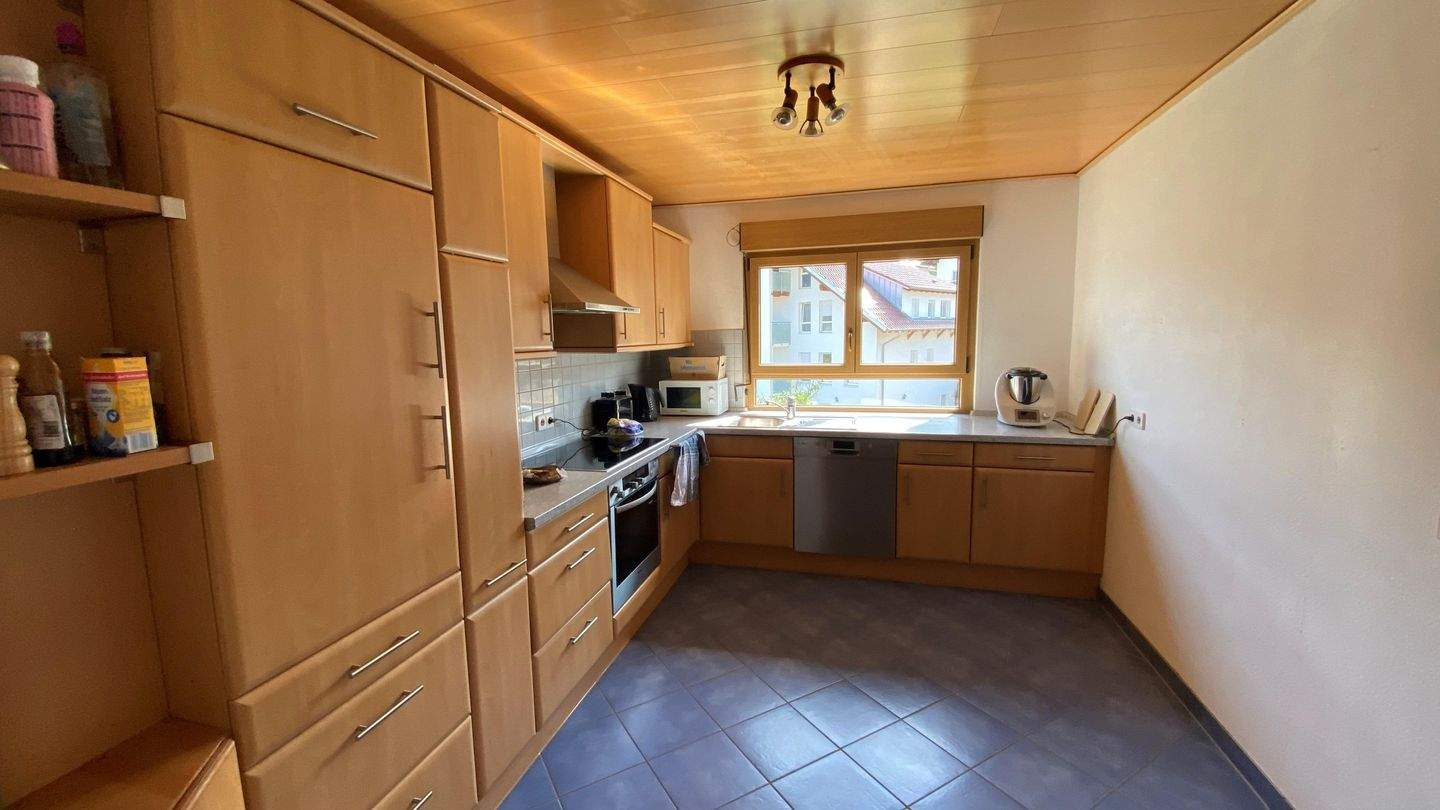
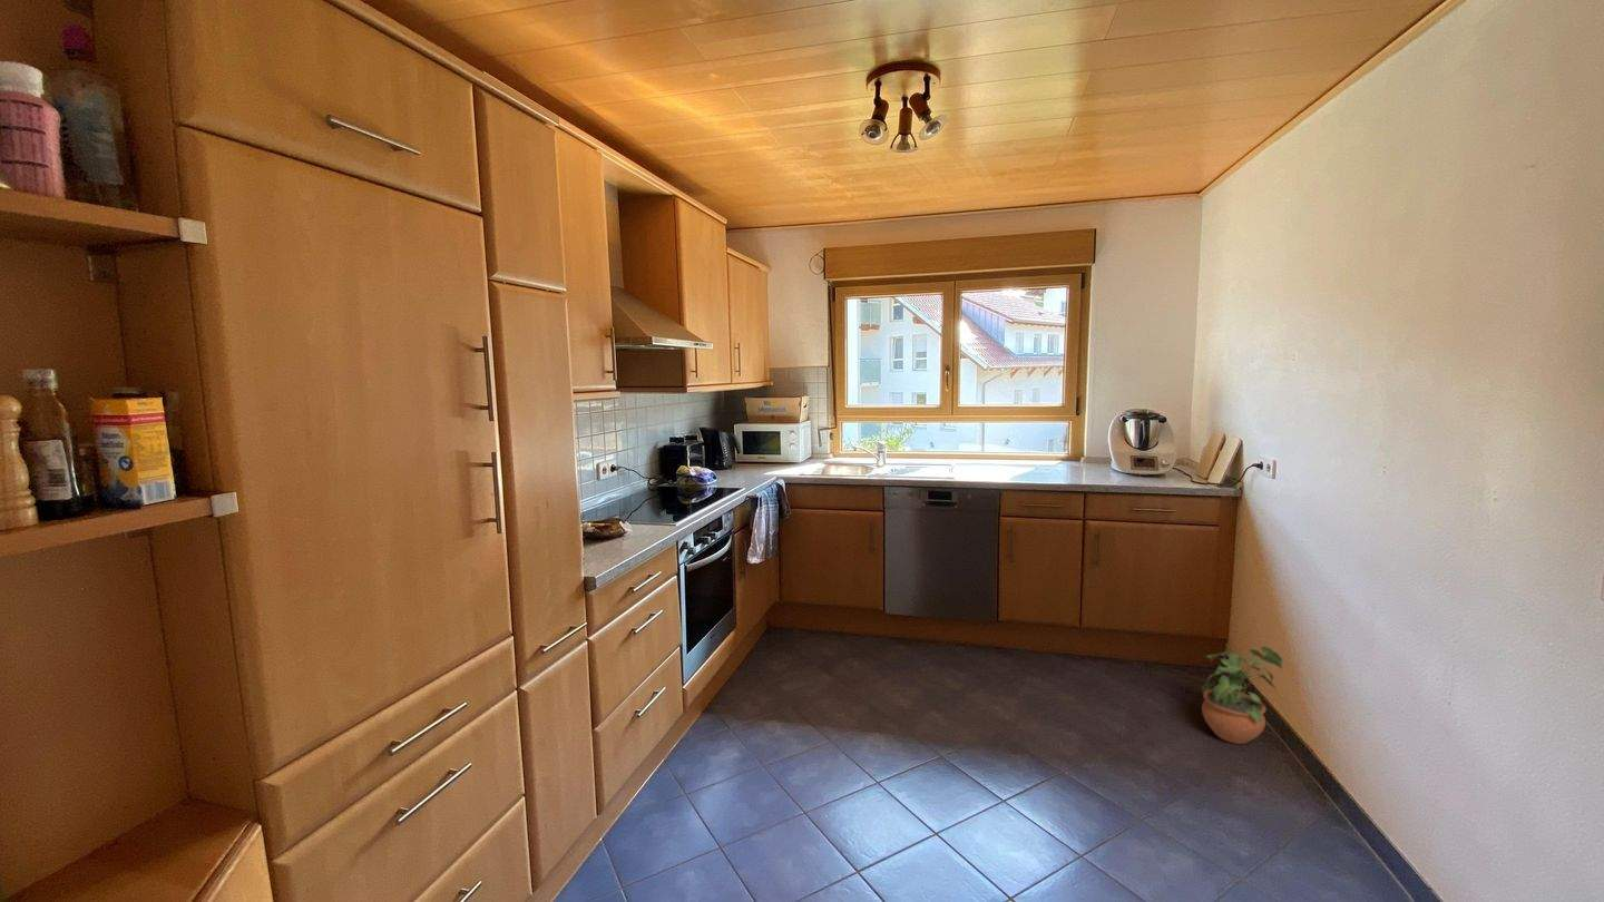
+ potted plant (1243, 690)
